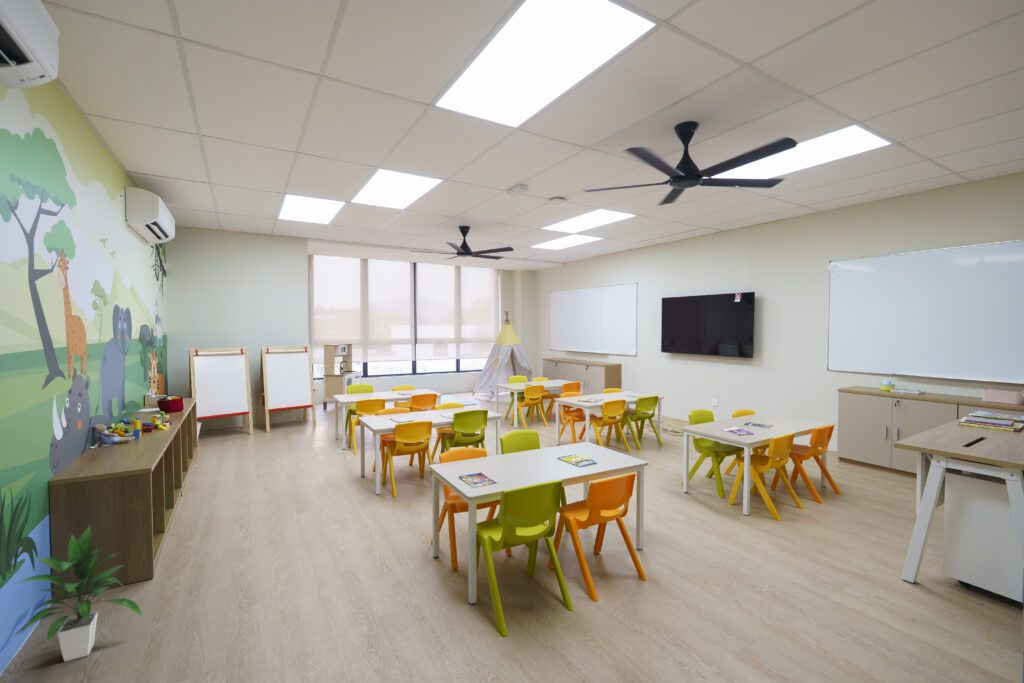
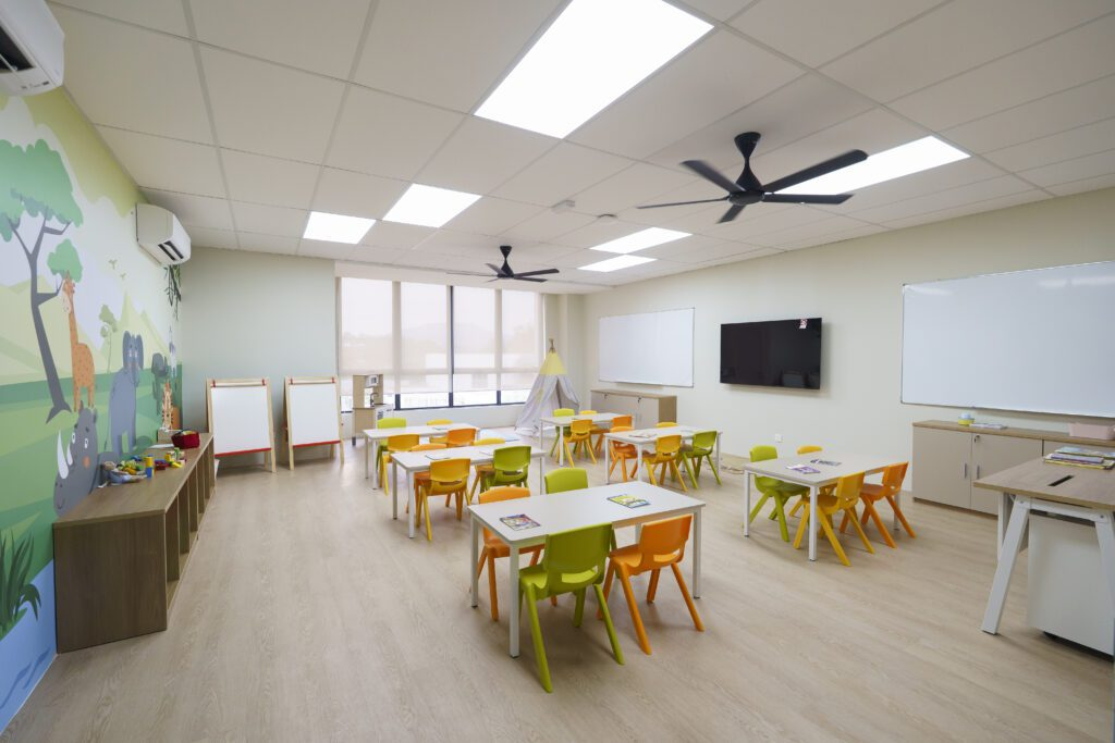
- indoor plant (81, 595)
